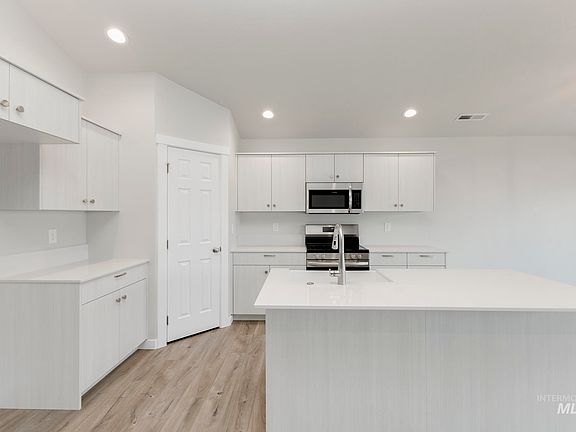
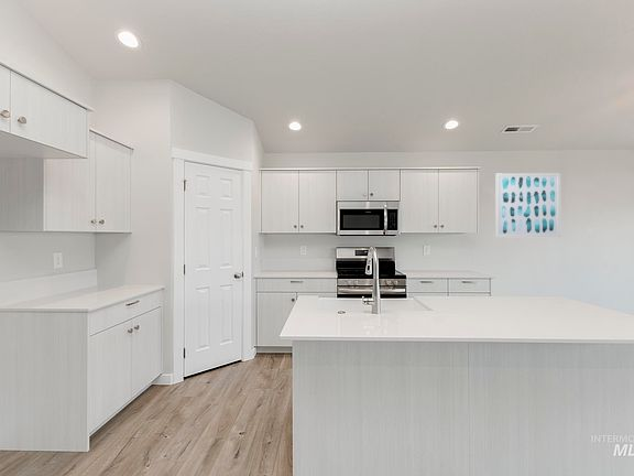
+ wall art (527, 205)
